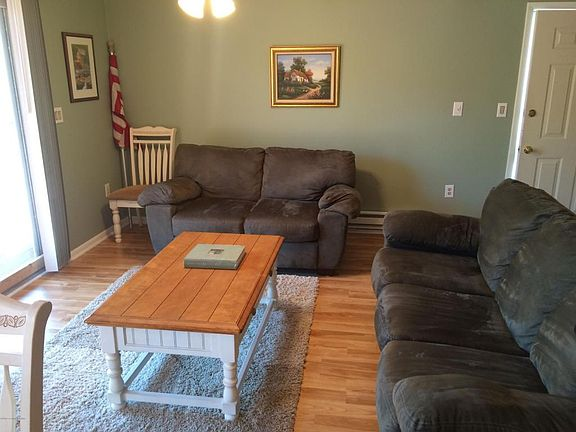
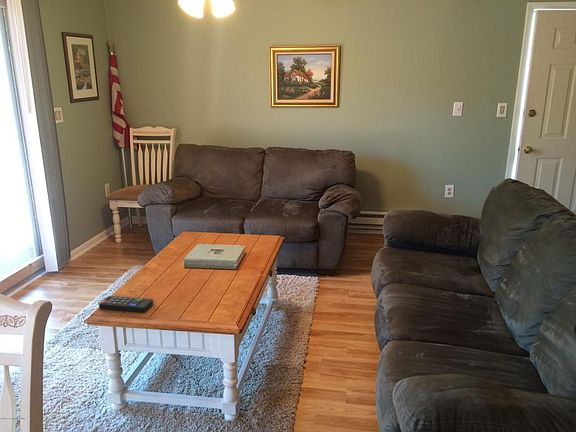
+ remote control (126, 303)
